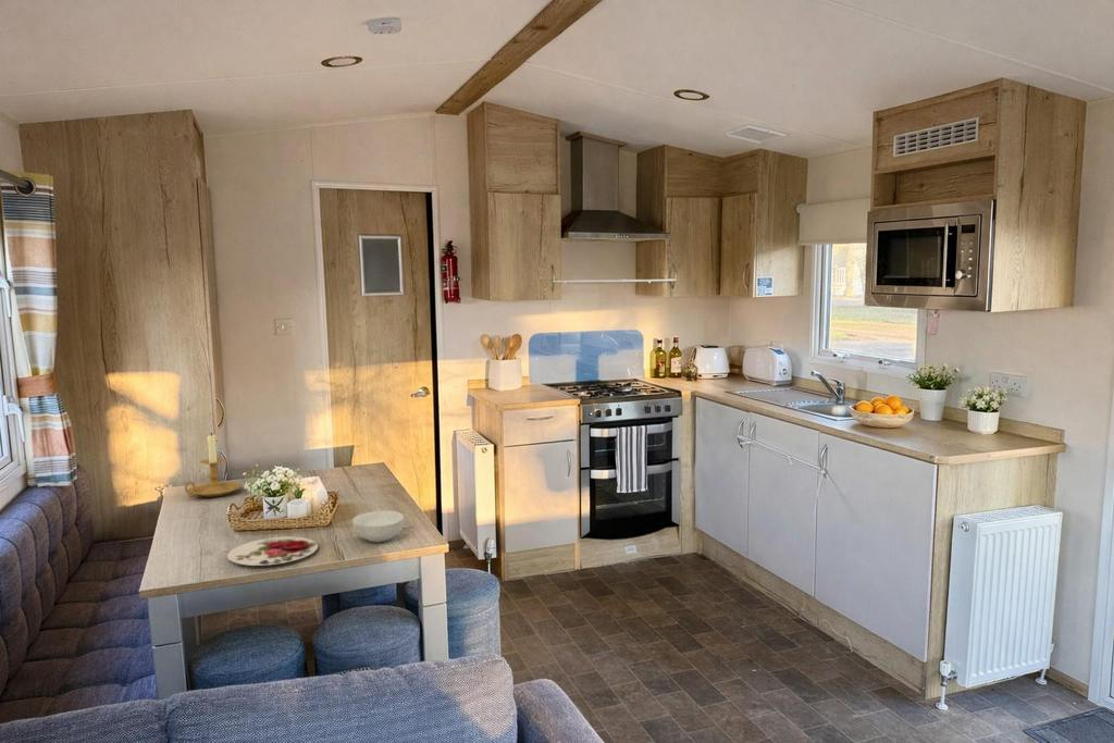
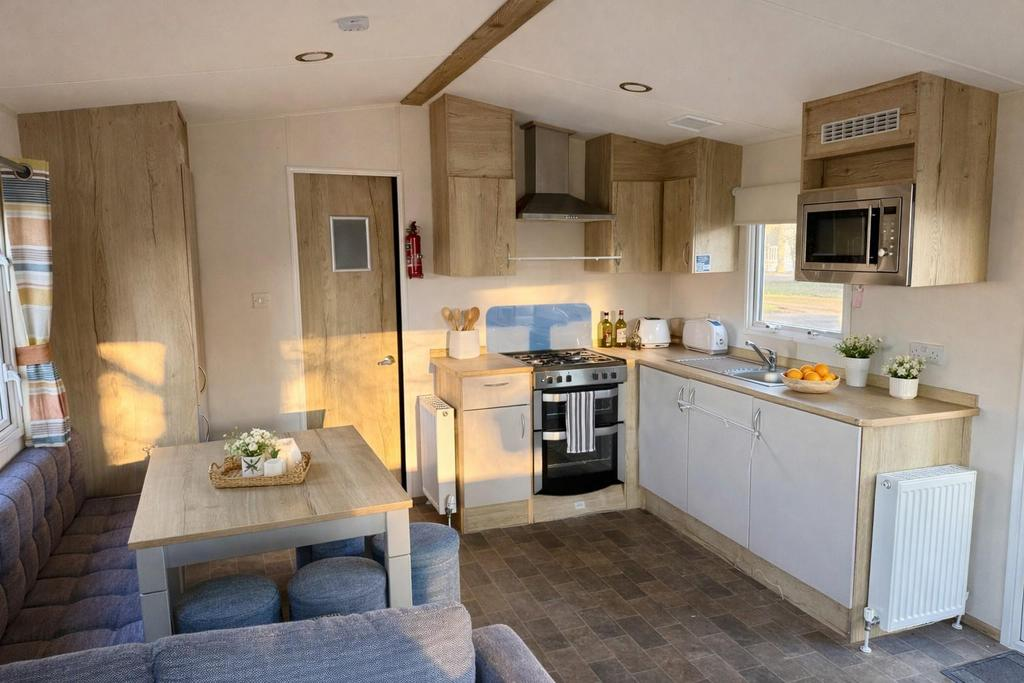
- cereal bowl (379, 528)
- plate (273, 549)
- candle holder (212, 463)
